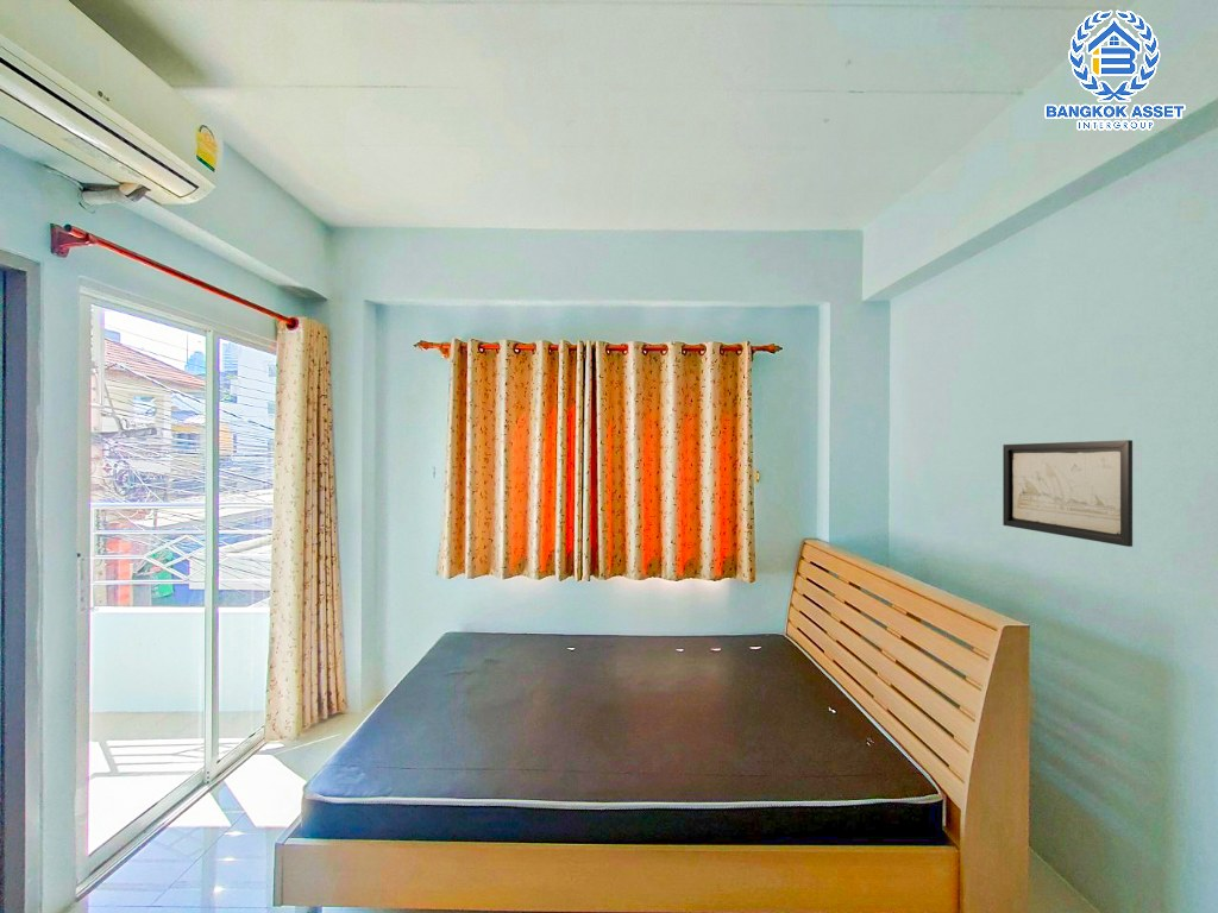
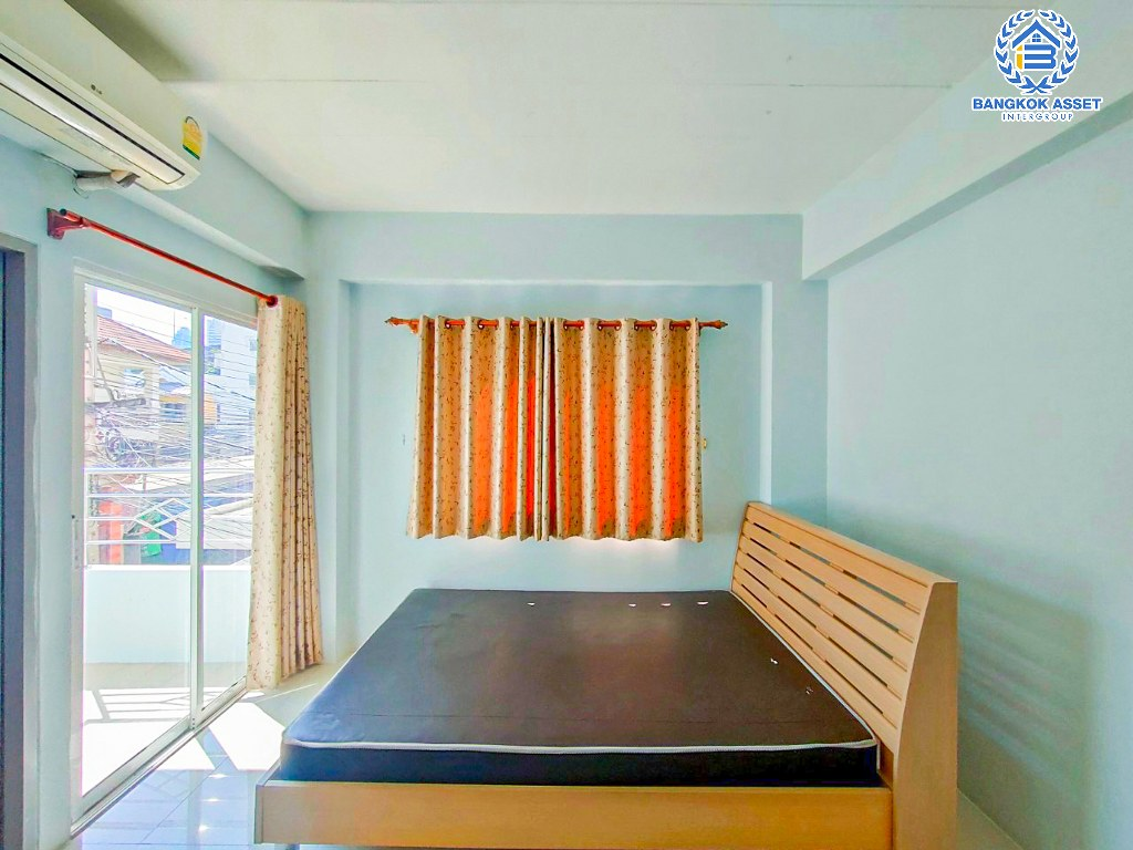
- wall art (1059, 489)
